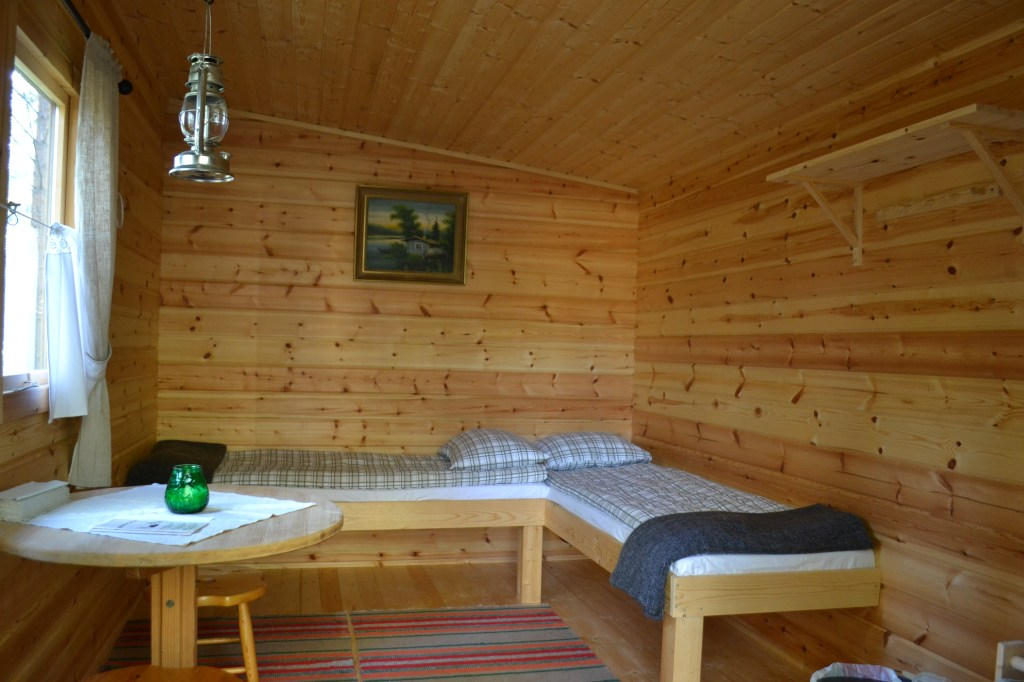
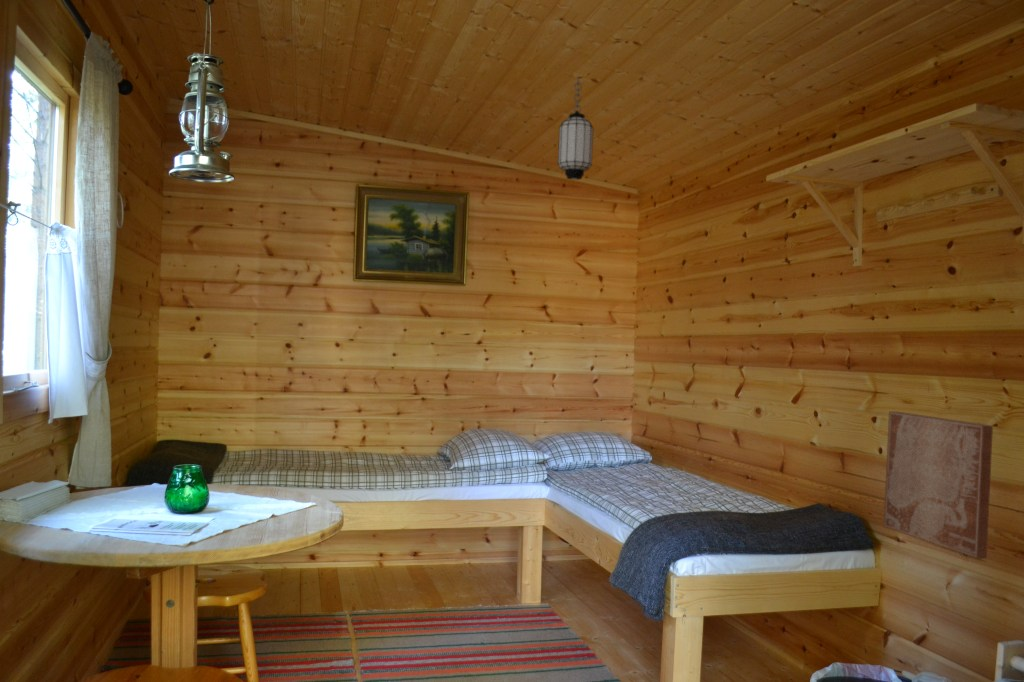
+ hanging lantern (576, 128)
+ wall art (934, 479)
